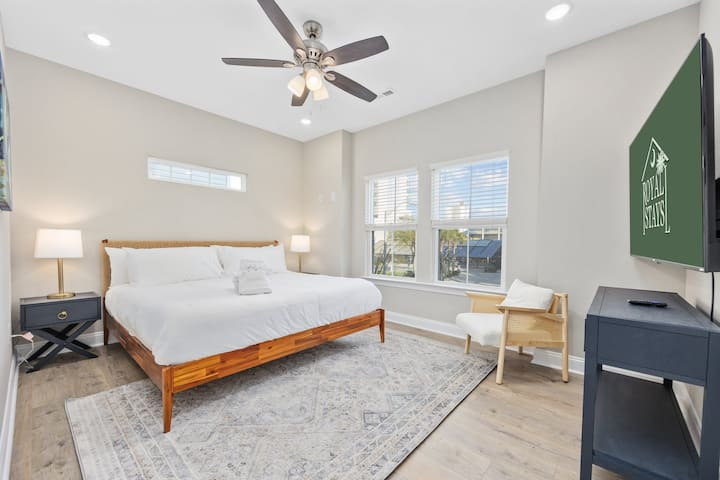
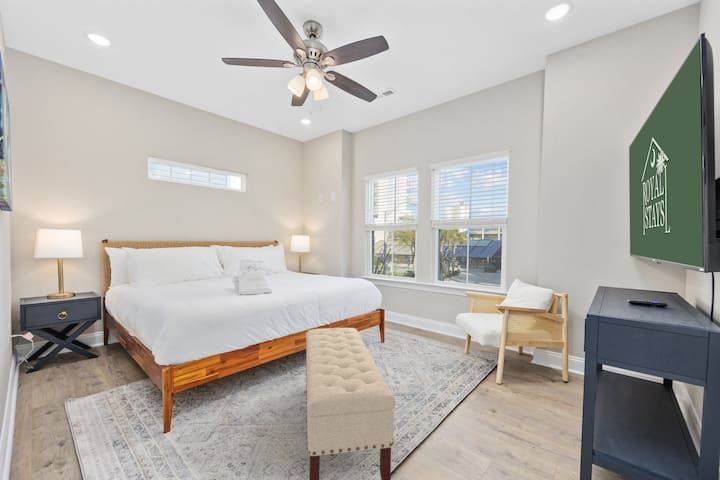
+ bench (339, 390)
